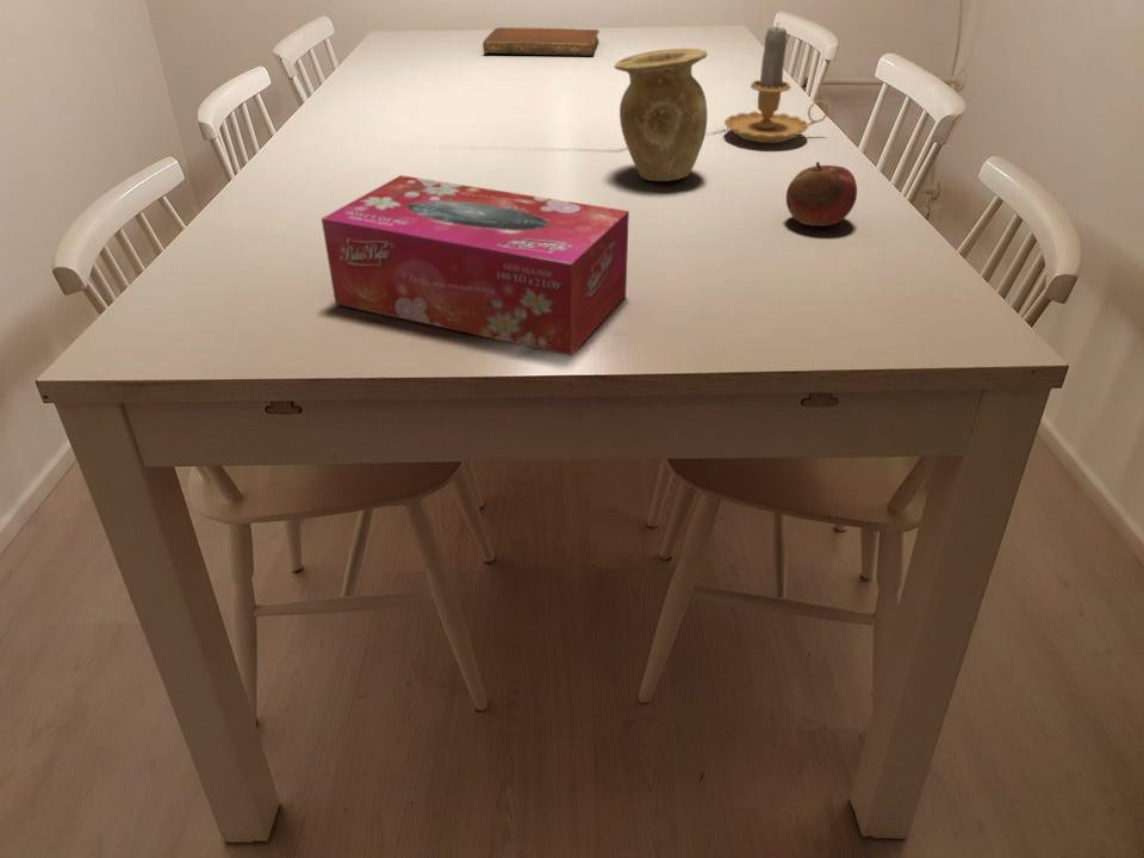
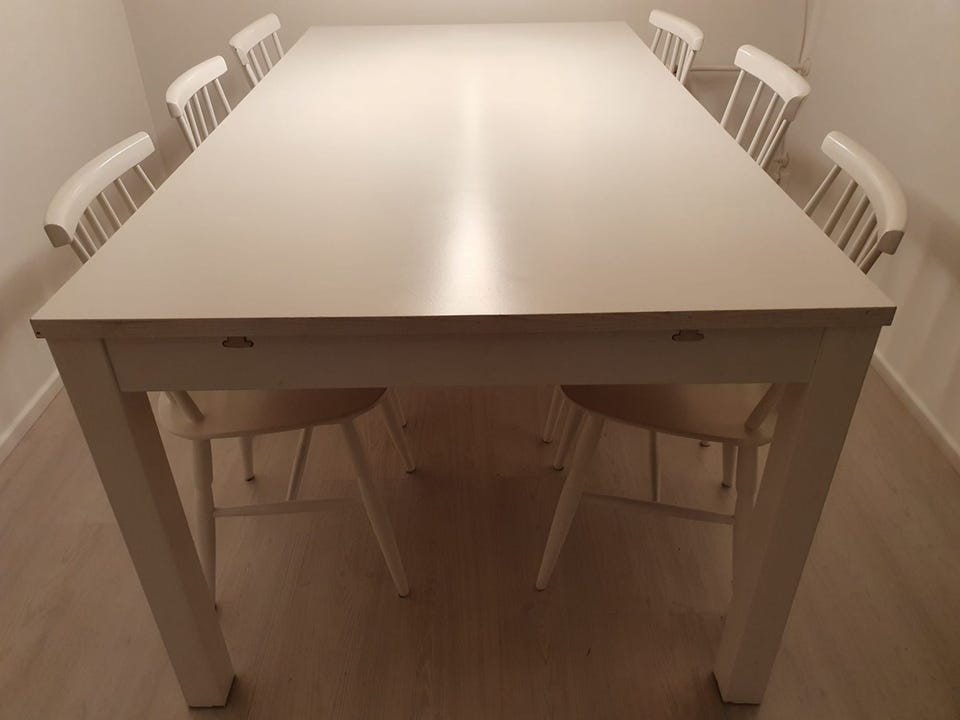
- notebook (542, 41)
- tissue box (479, 257)
- candle (781, 81)
- vase (659, 116)
- fruit (821, 193)
